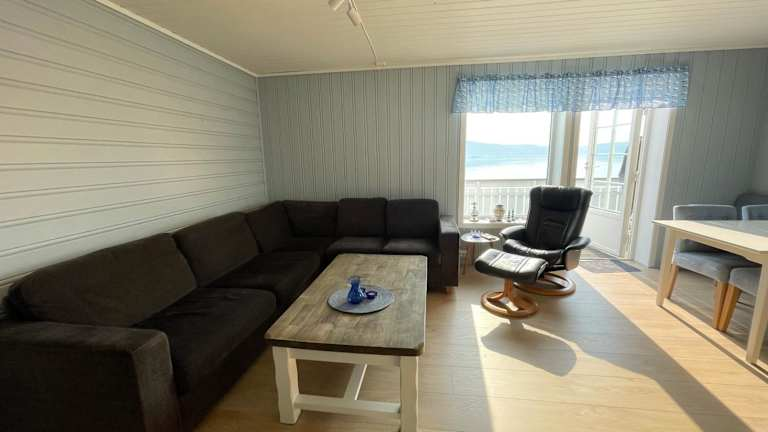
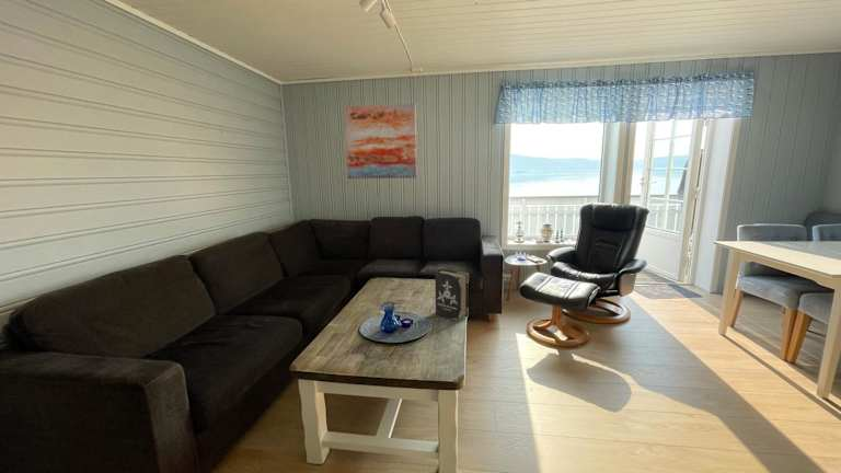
+ wall art (380, 142)
+ book (451, 293)
